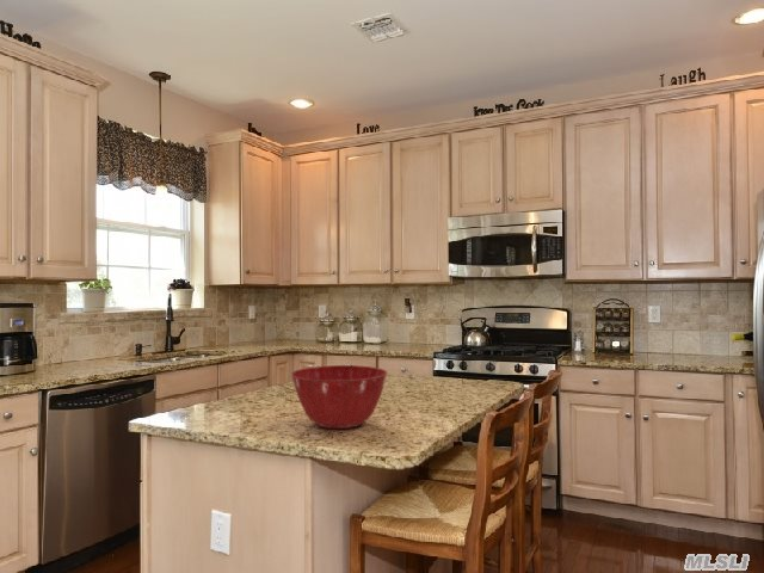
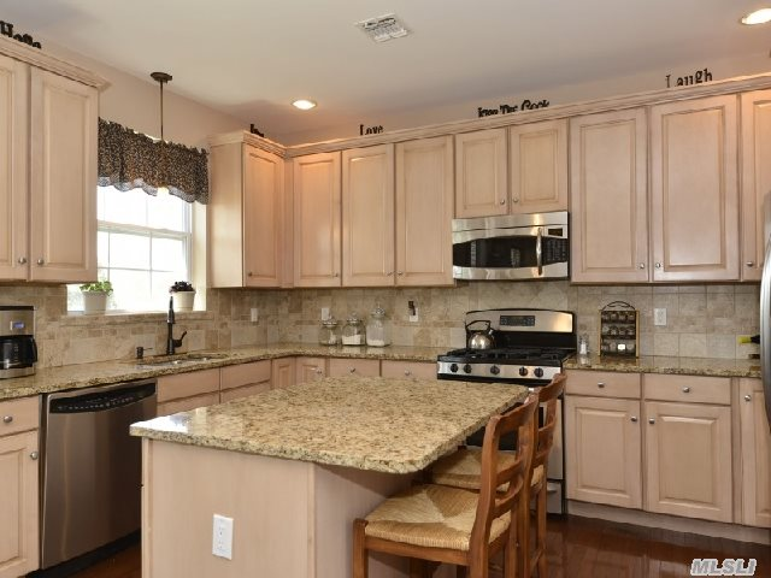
- mixing bowl (339, 398)
